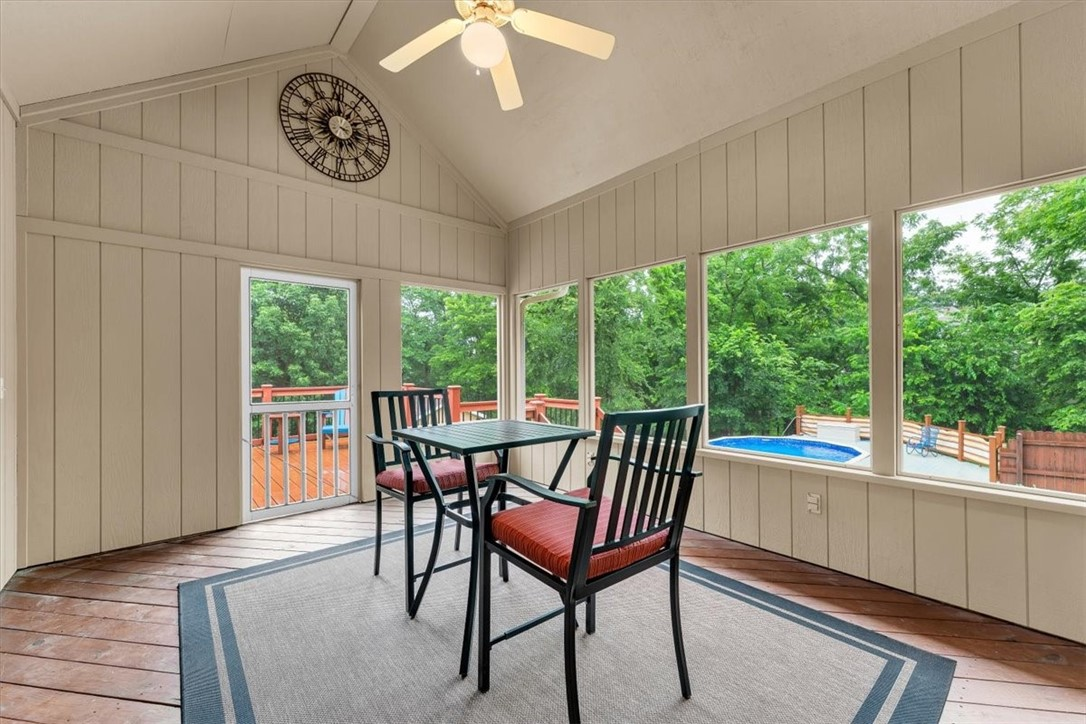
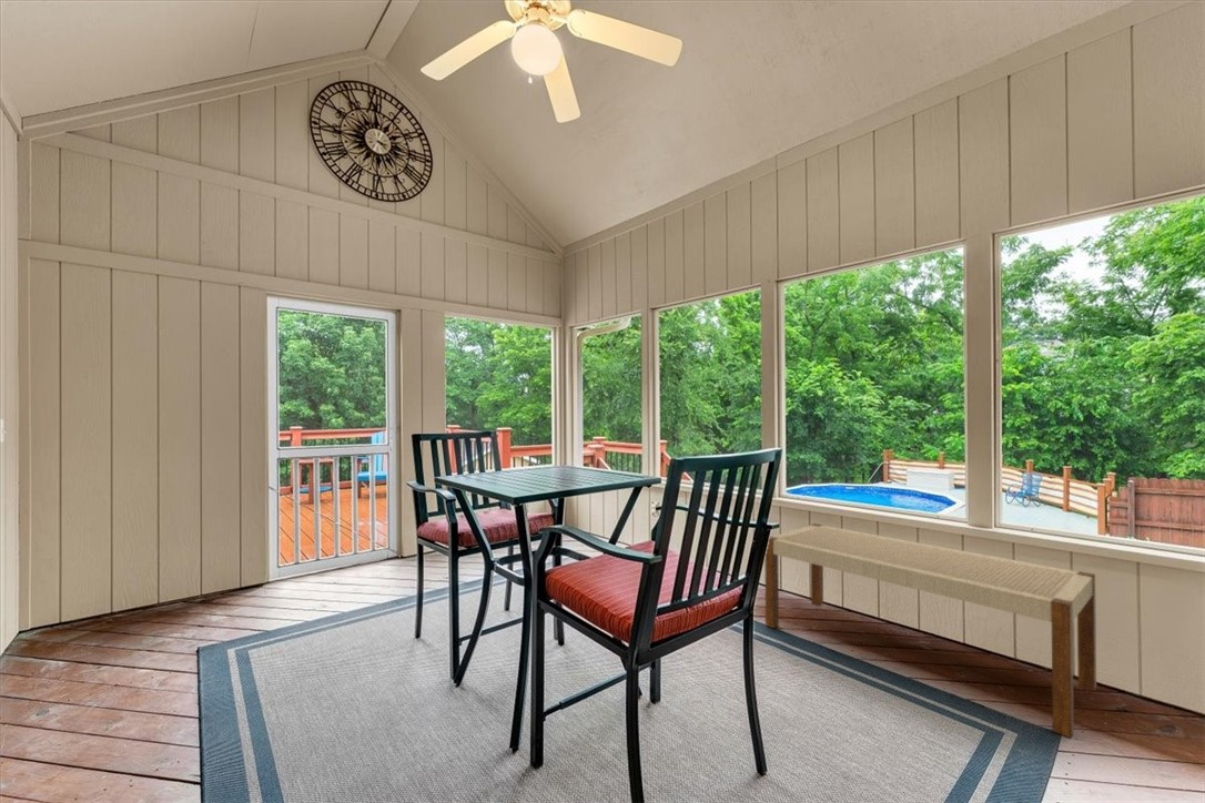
+ bench (913, 588)
